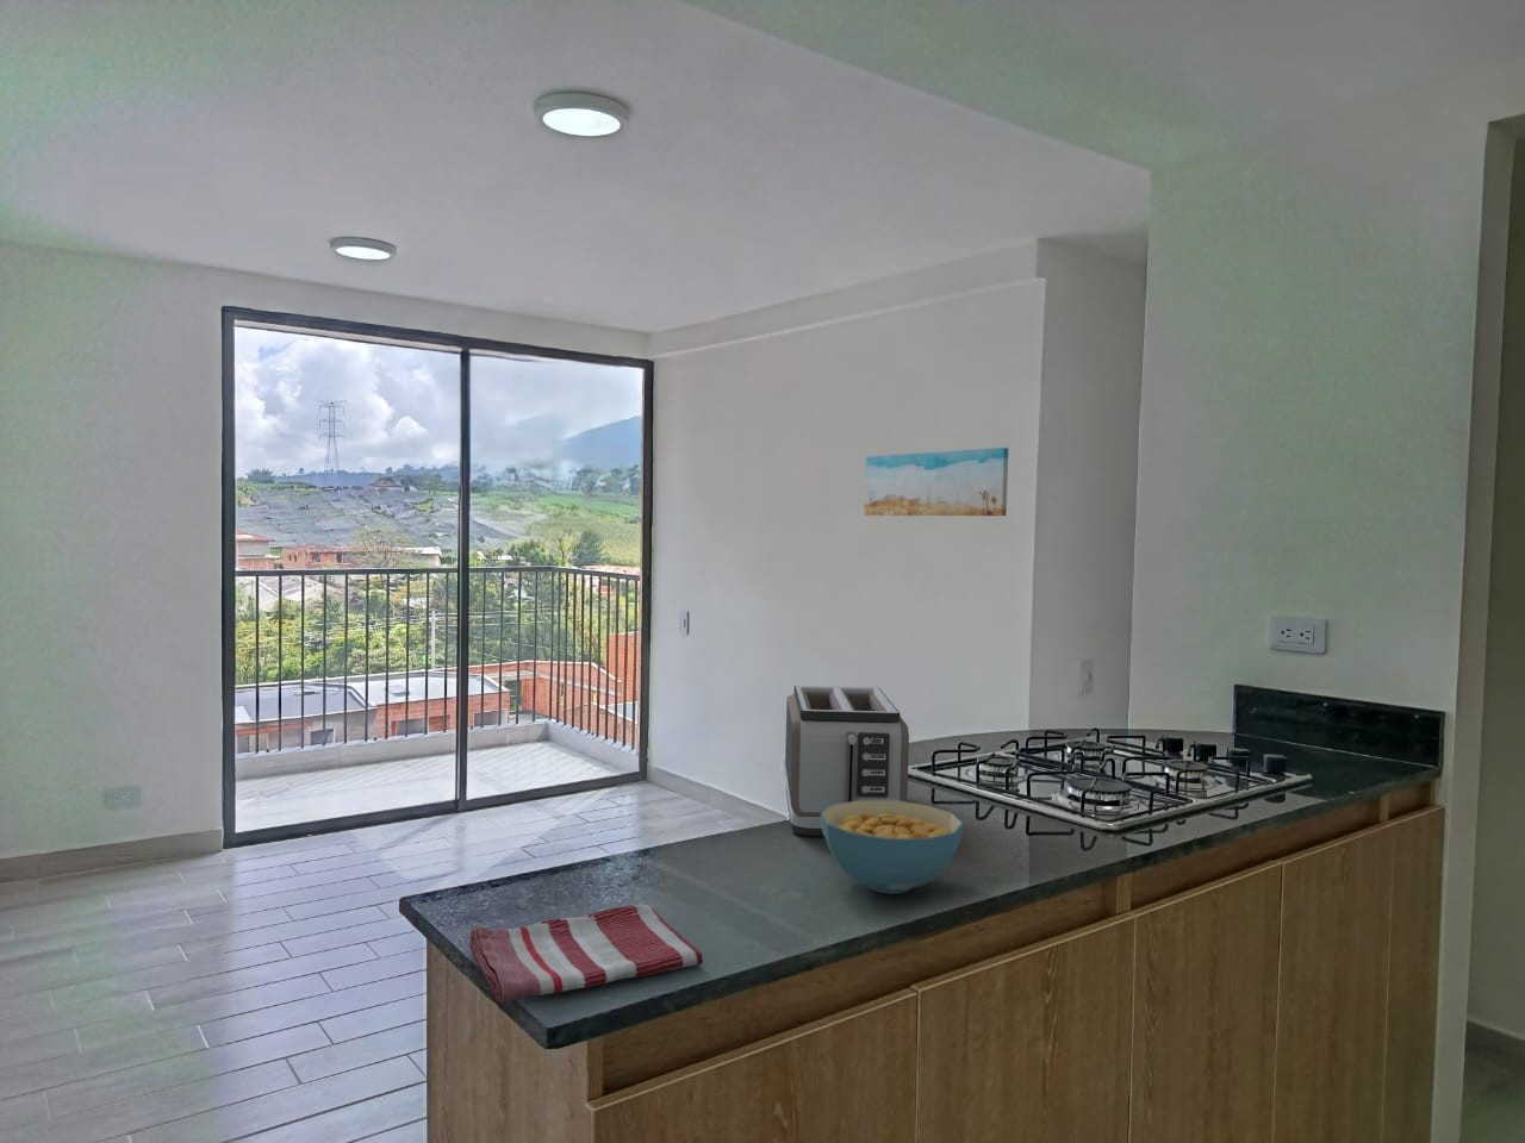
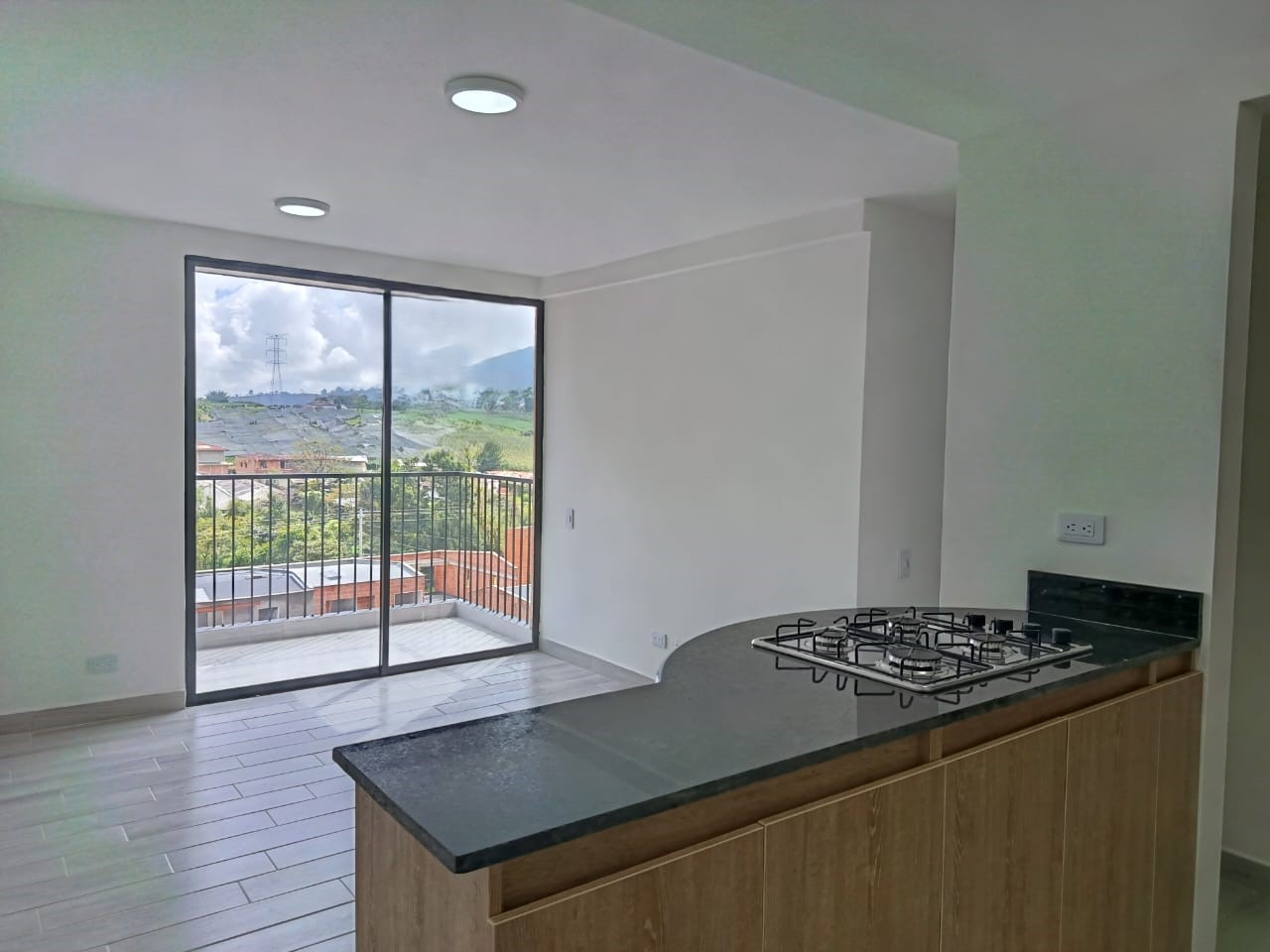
- toaster (841, 756)
- dish towel (582, 947)
- cereal bowl (890, 851)
- wall art (932, 484)
